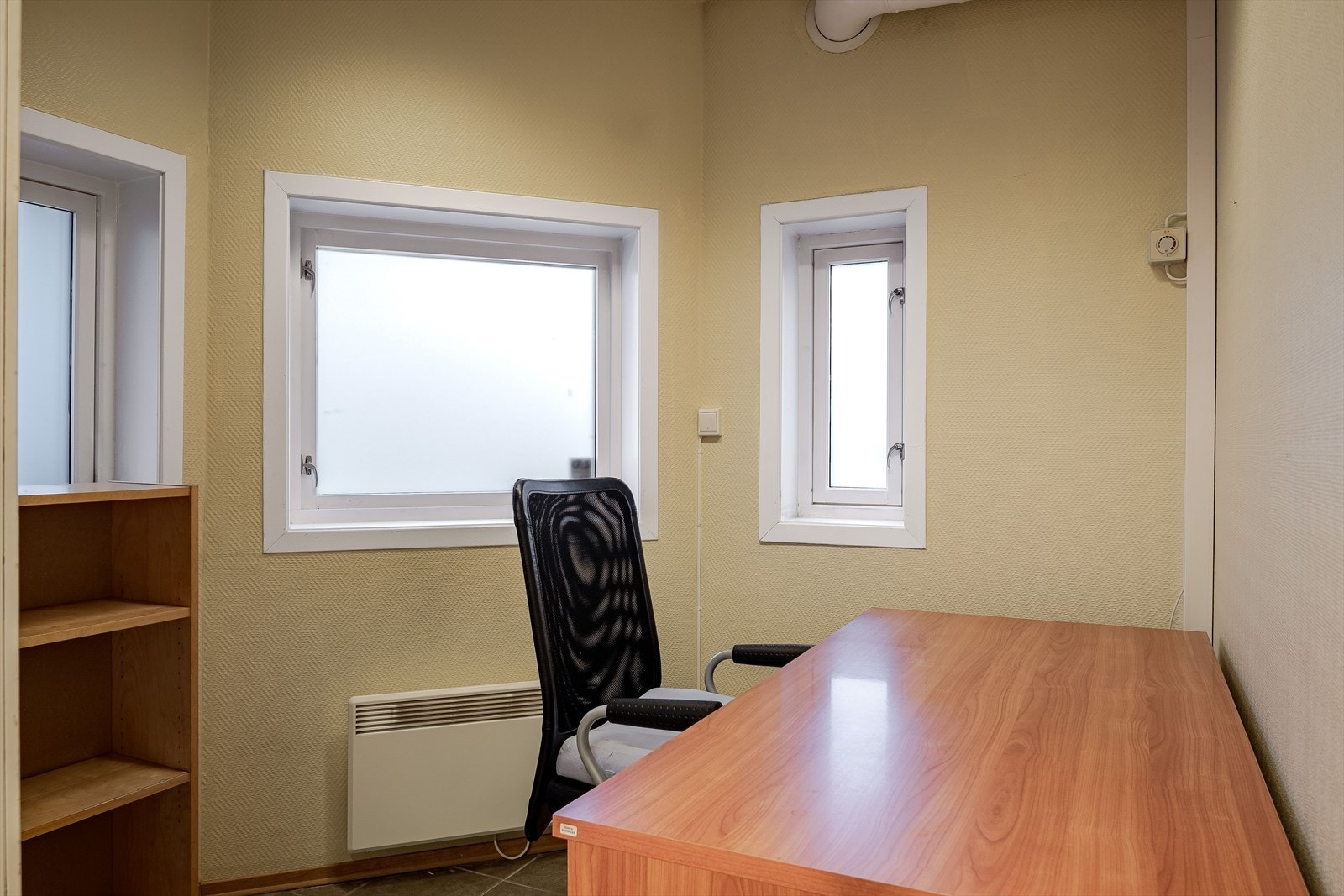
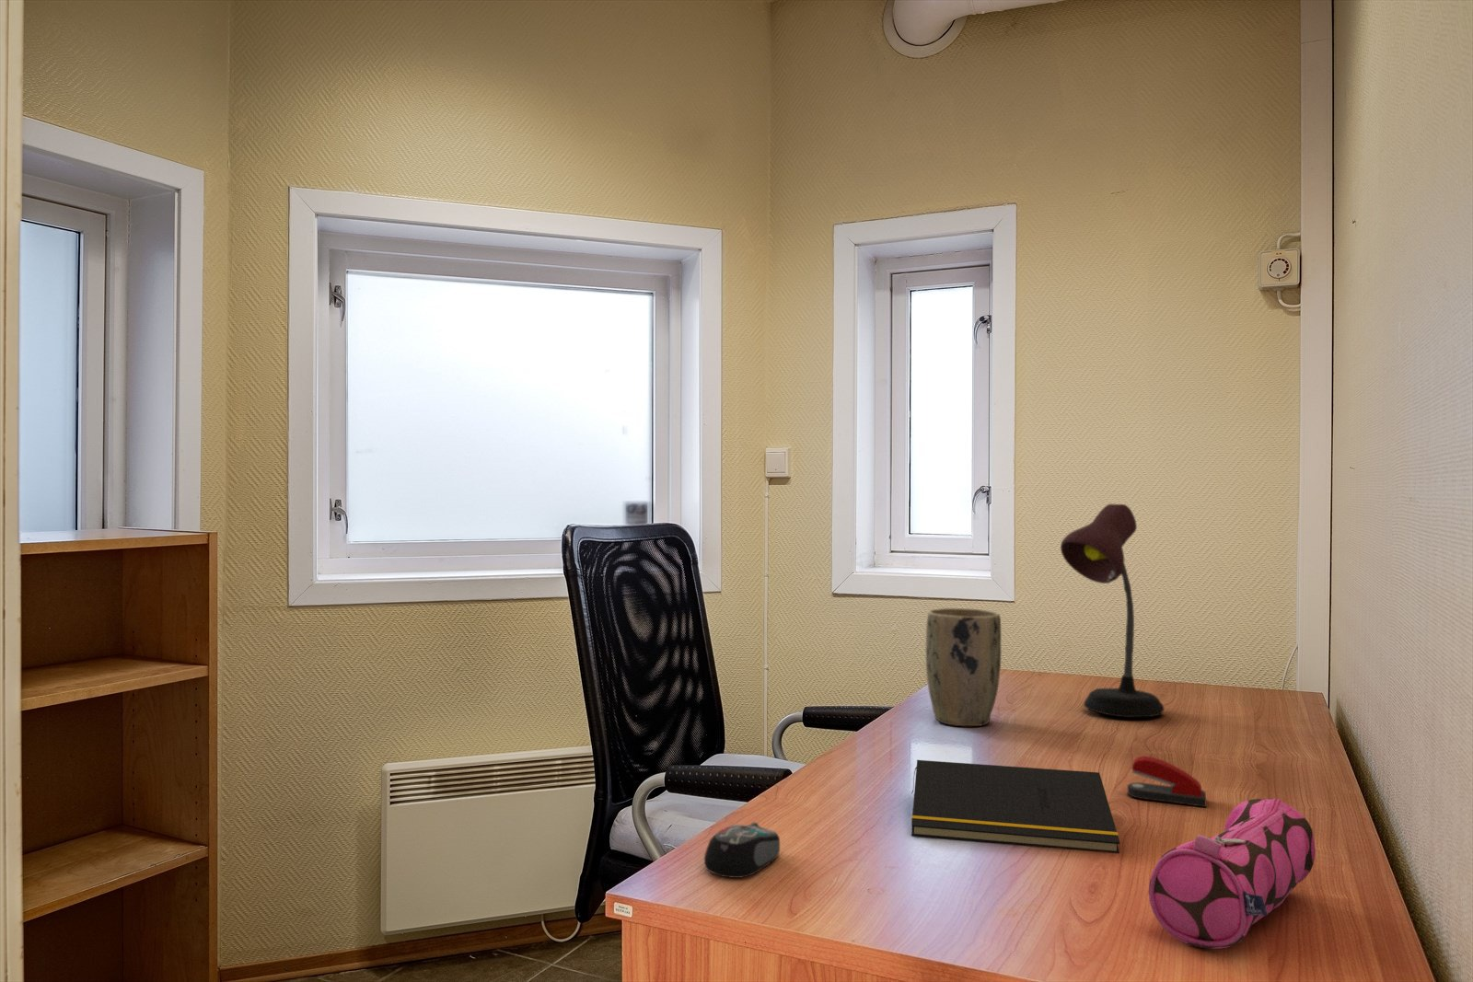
+ plant pot (962, 666)
+ pencil case (1240, 863)
+ stapler (1165, 778)
+ desk lamp (1127, 608)
+ computer mouse (742, 842)
+ notepad (1009, 802)
